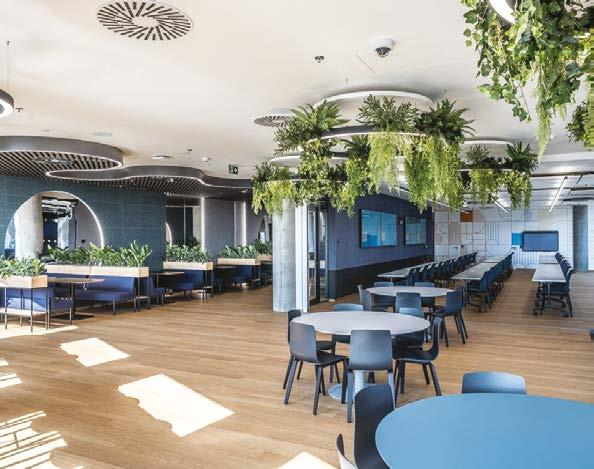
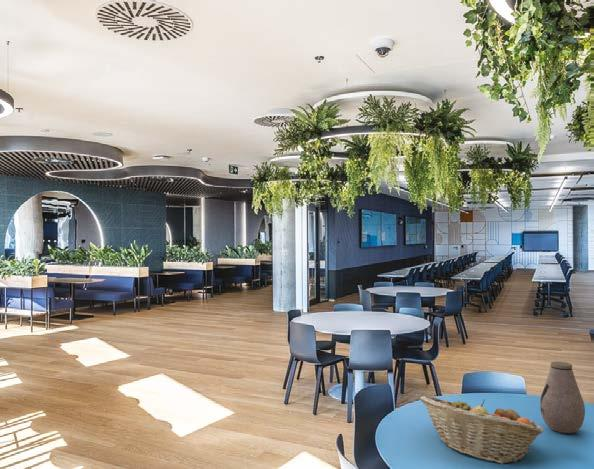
+ fruit basket (478, 421)
+ vase (561, 396)
